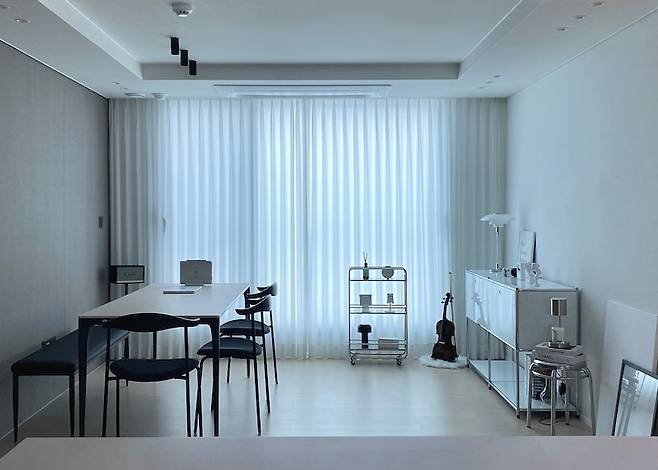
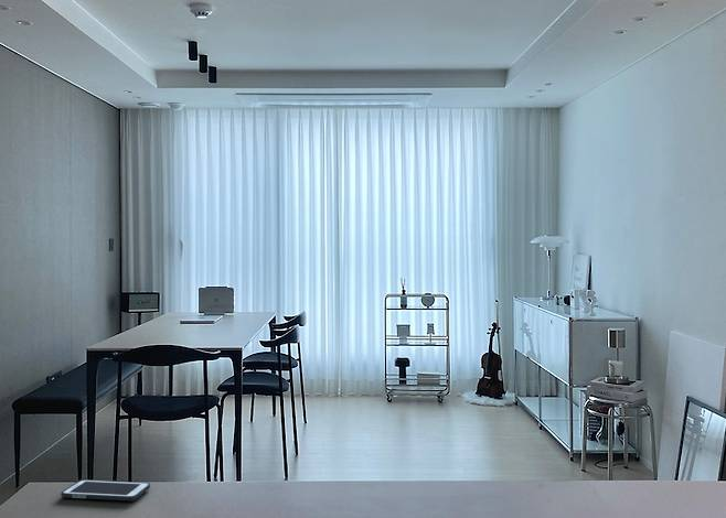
+ cell phone (106, 489)
